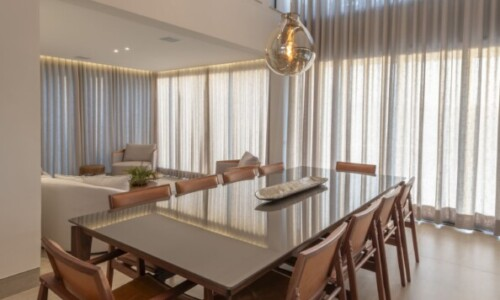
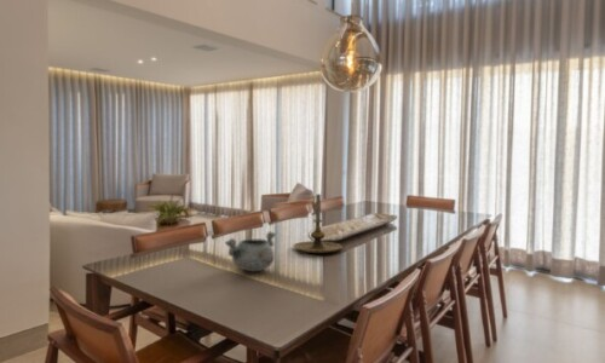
+ candle holder (317, 221)
+ decorative bowl (252, 252)
